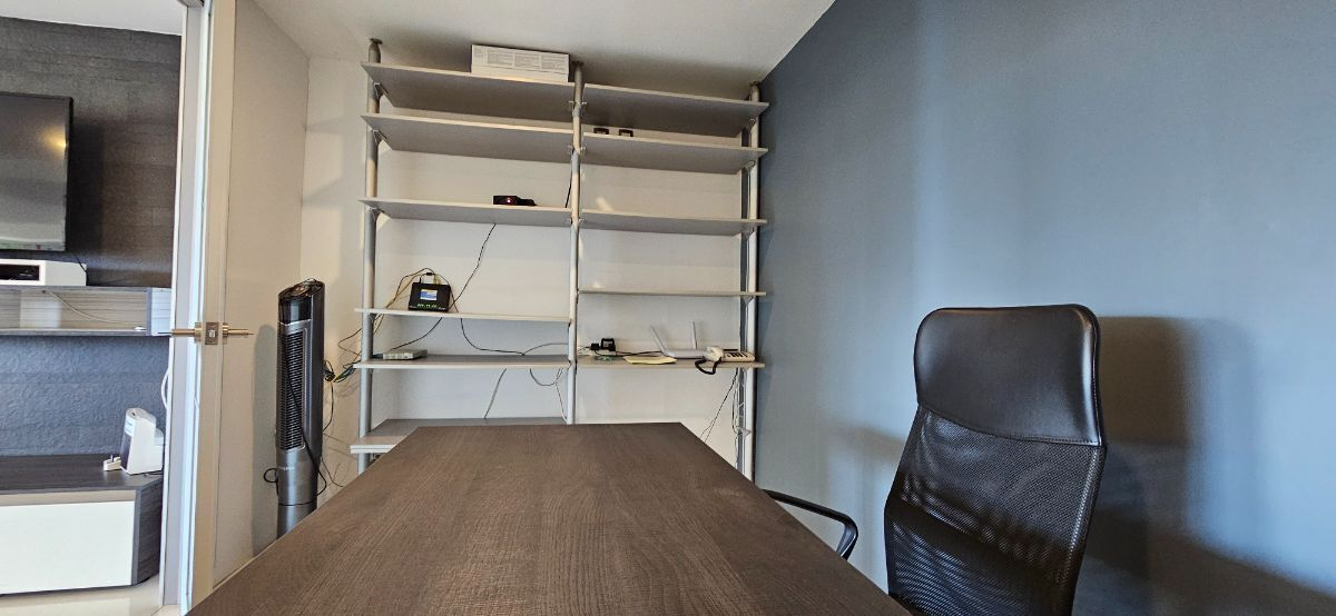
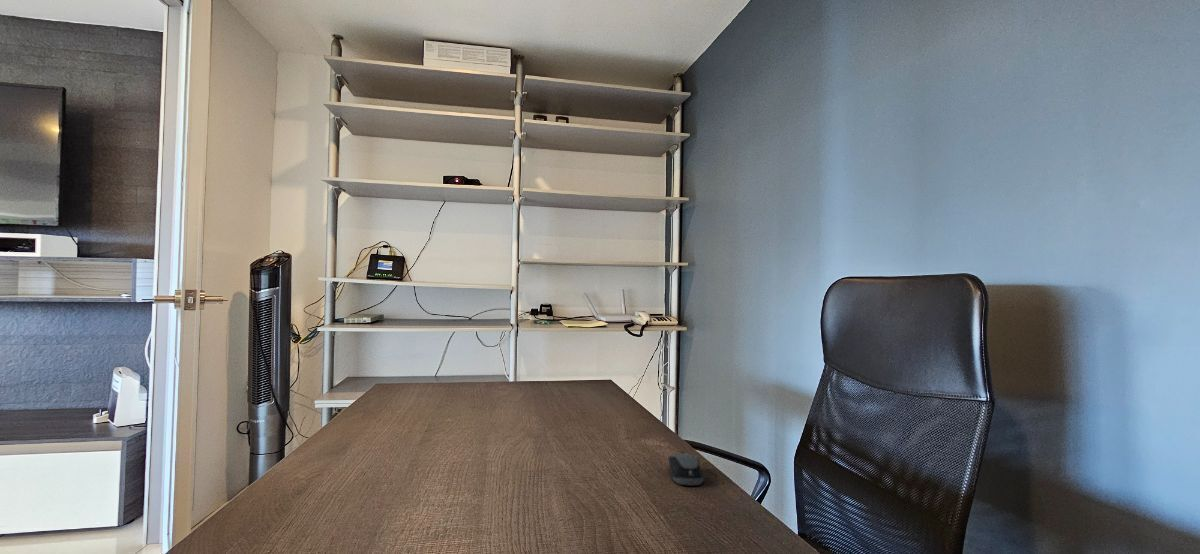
+ computer mouse (685, 464)
